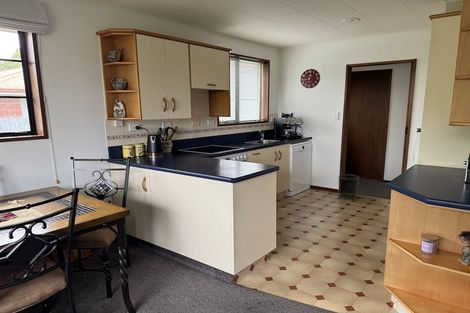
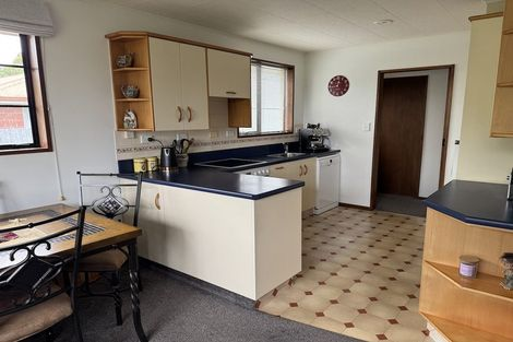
- waste bin (347, 187)
